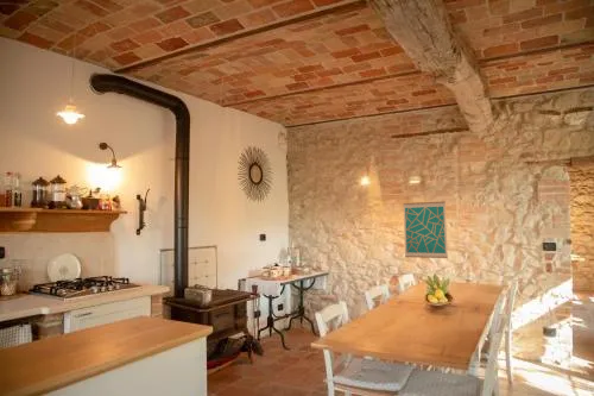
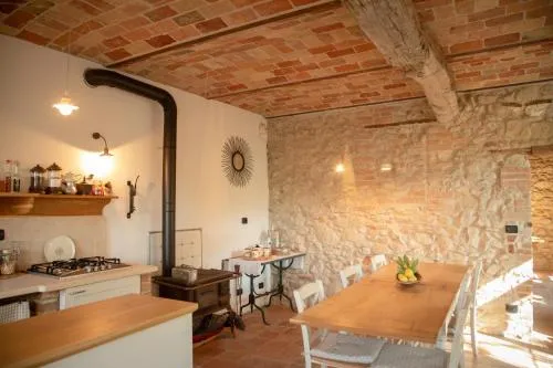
- wall art (424, 230)
